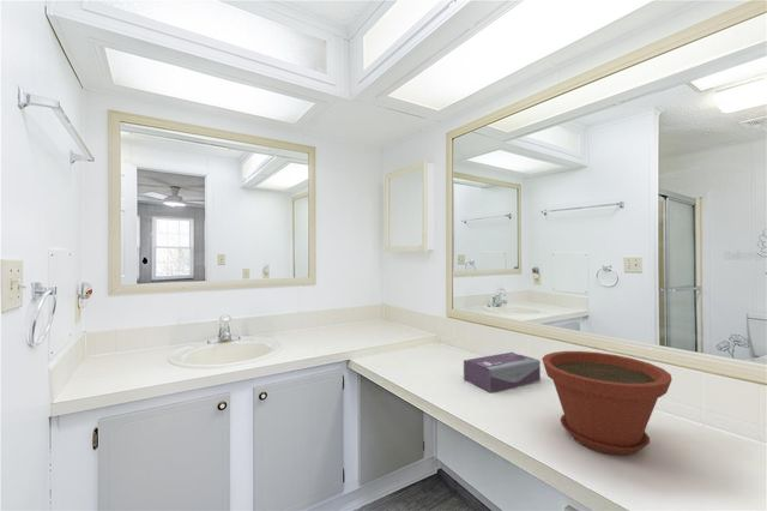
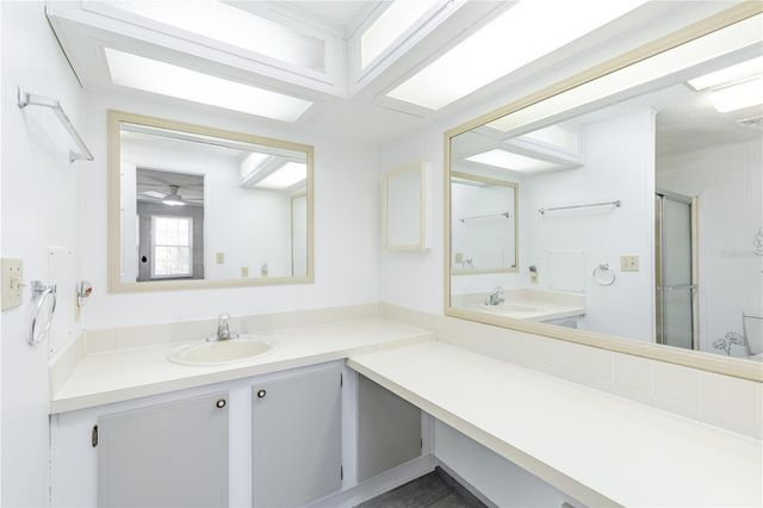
- plant pot (602, 402)
- tissue box (501, 369)
